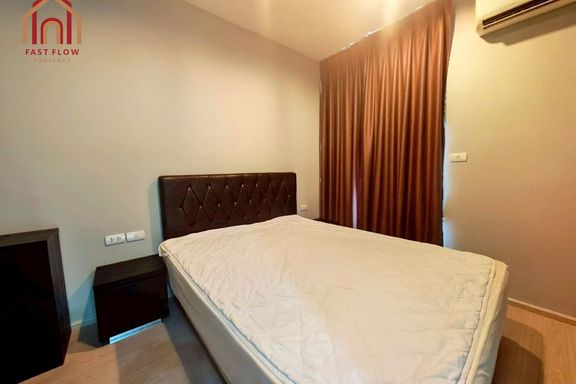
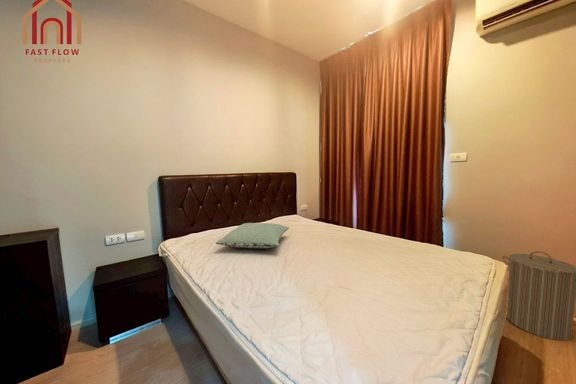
+ laundry hamper (538, 288)
+ pillow (256, 234)
